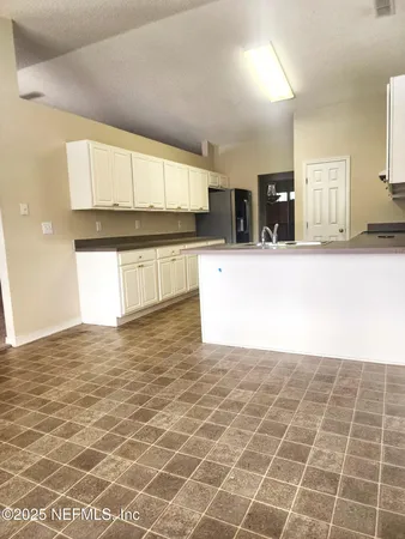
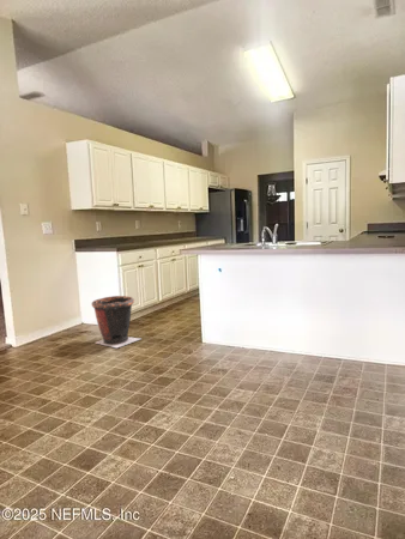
+ waste bin (114, 319)
